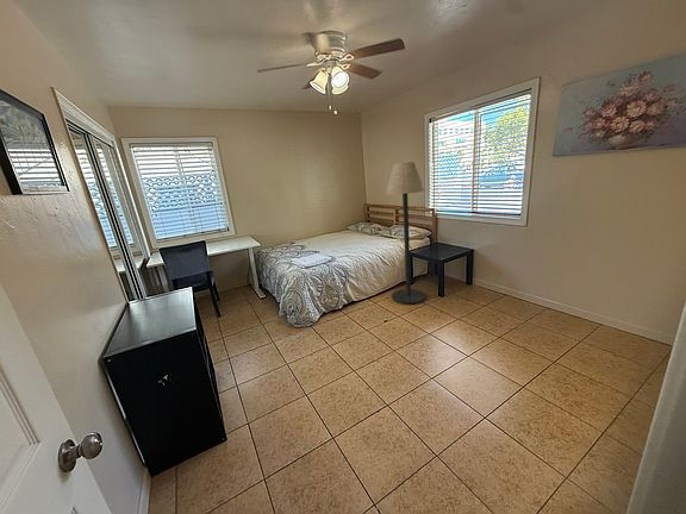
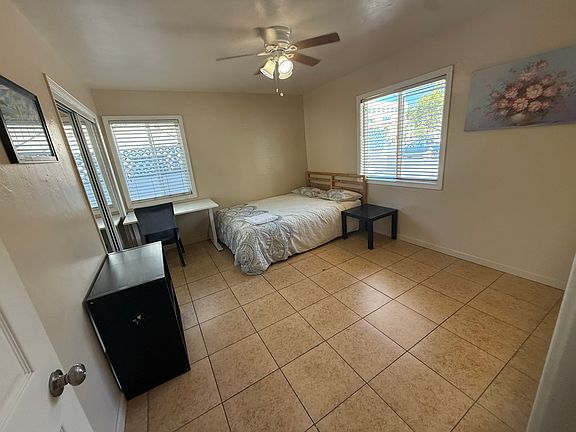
- floor lamp (406, 233)
